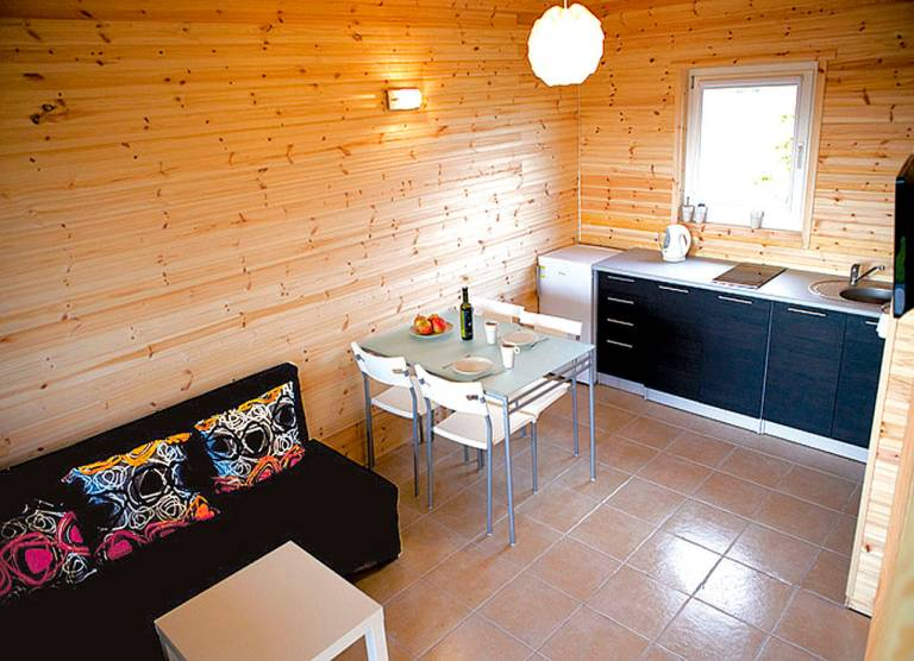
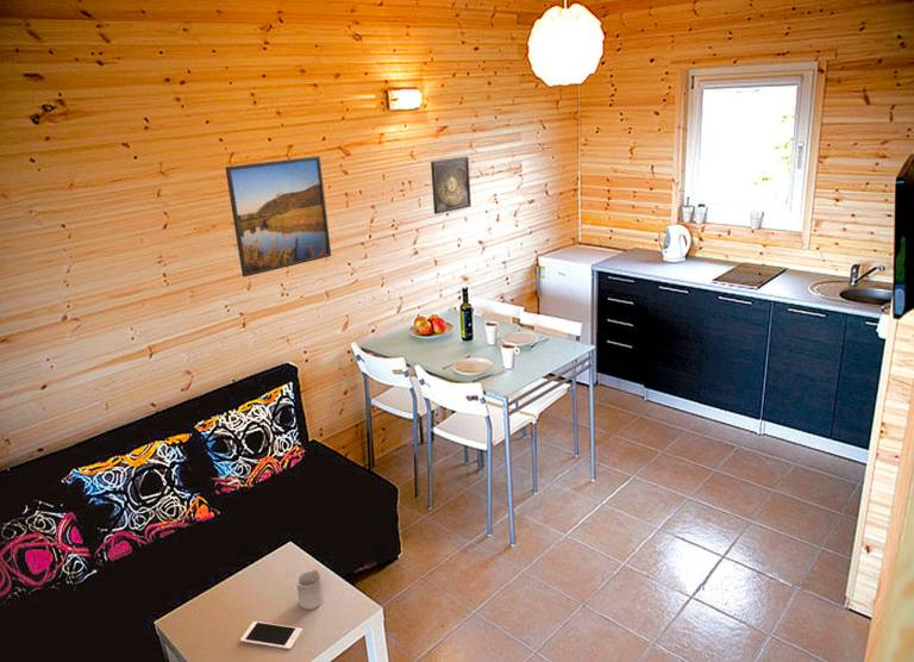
+ cup (312, 586)
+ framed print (282, 214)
+ cell phone (271, 635)
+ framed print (451, 185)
